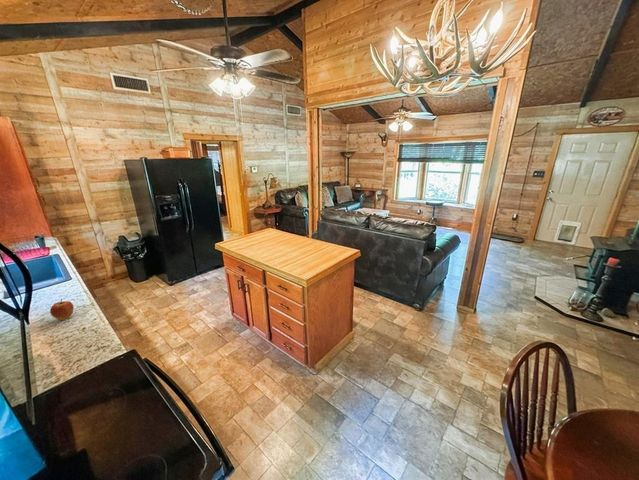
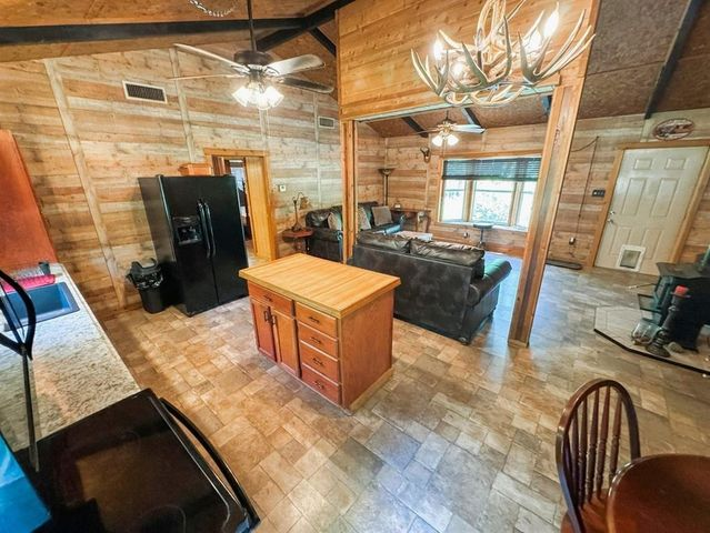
- apple (62, 309)
